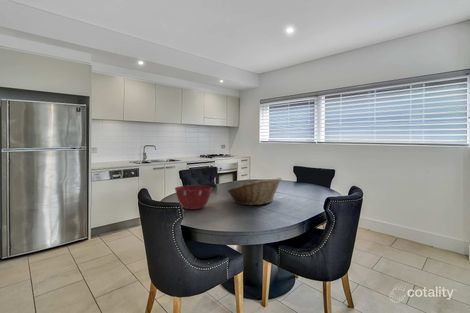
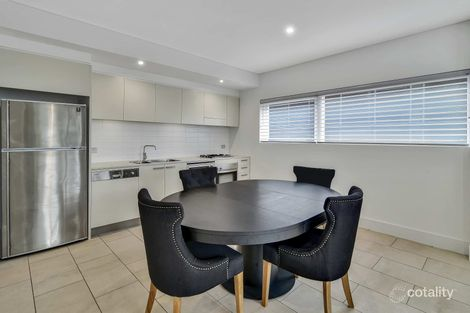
- mixing bowl (193, 197)
- fruit basket (255, 189)
